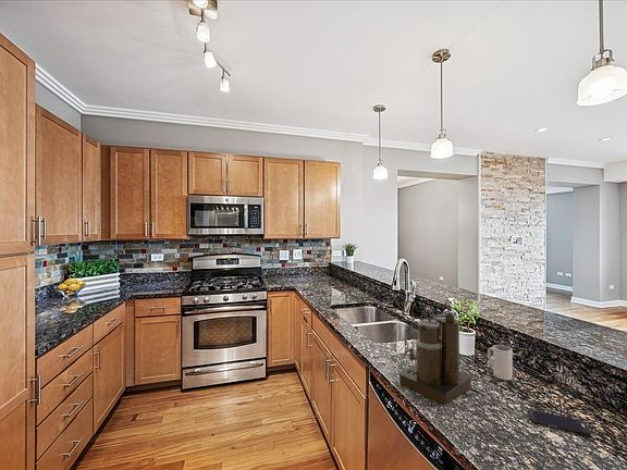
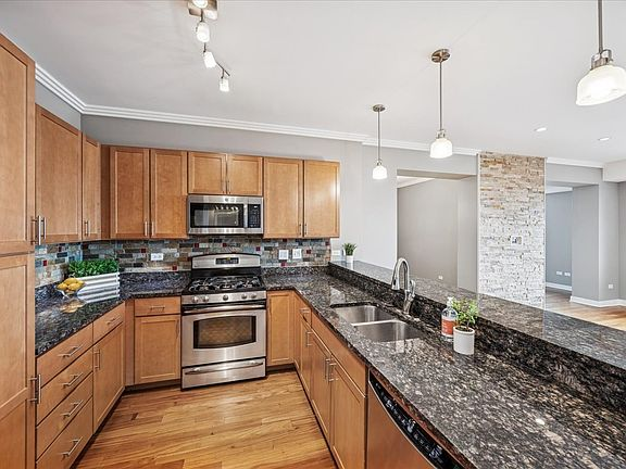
- mug (499, 360)
- coffee maker (434, 341)
- smartphone (557, 421)
